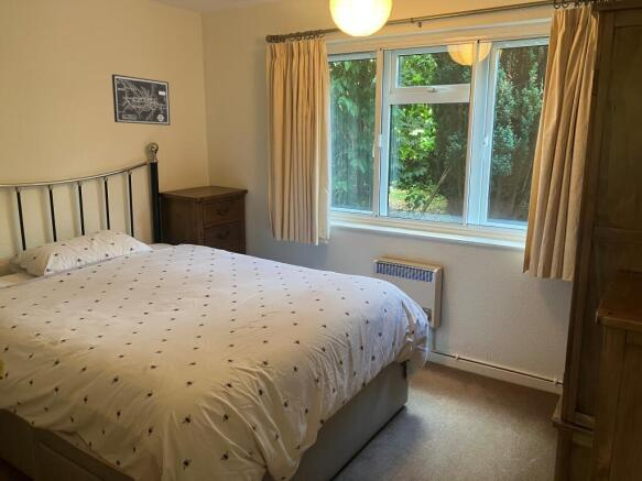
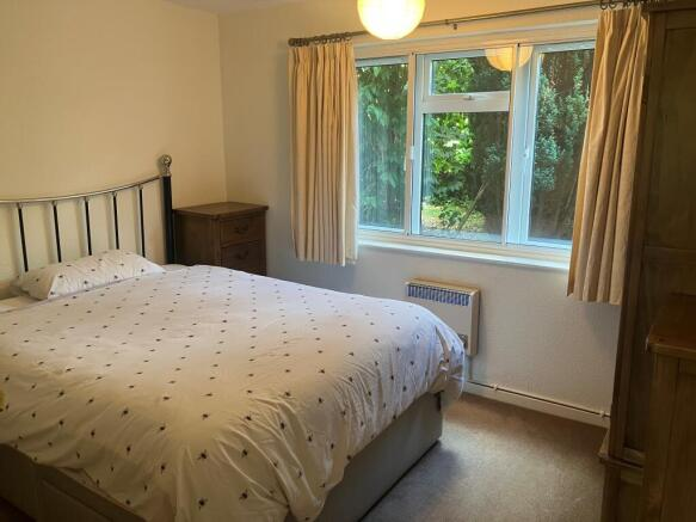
- wall art (142, 101)
